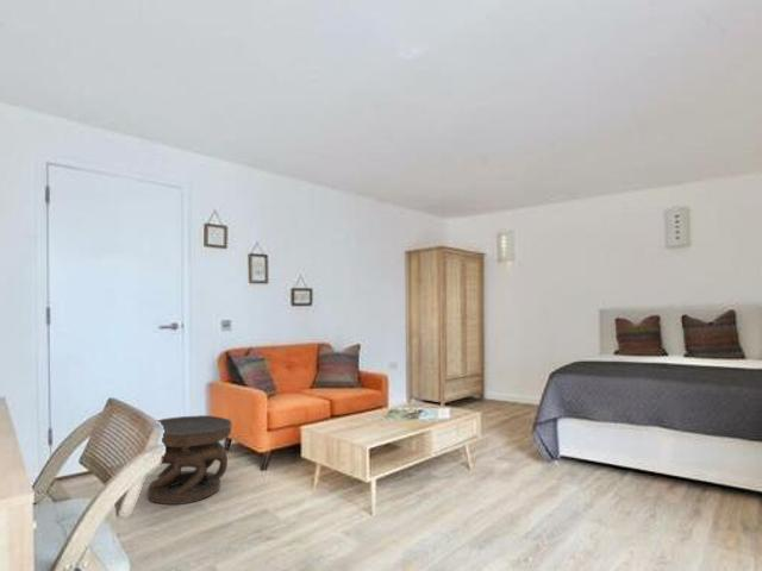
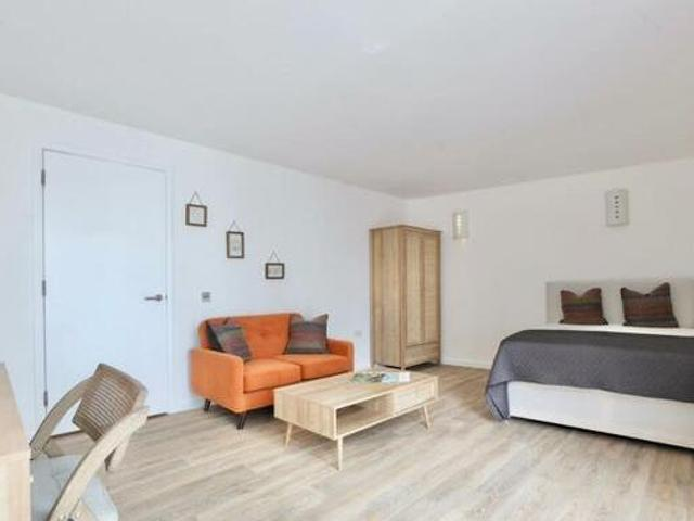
- carved stool (185, 456)
